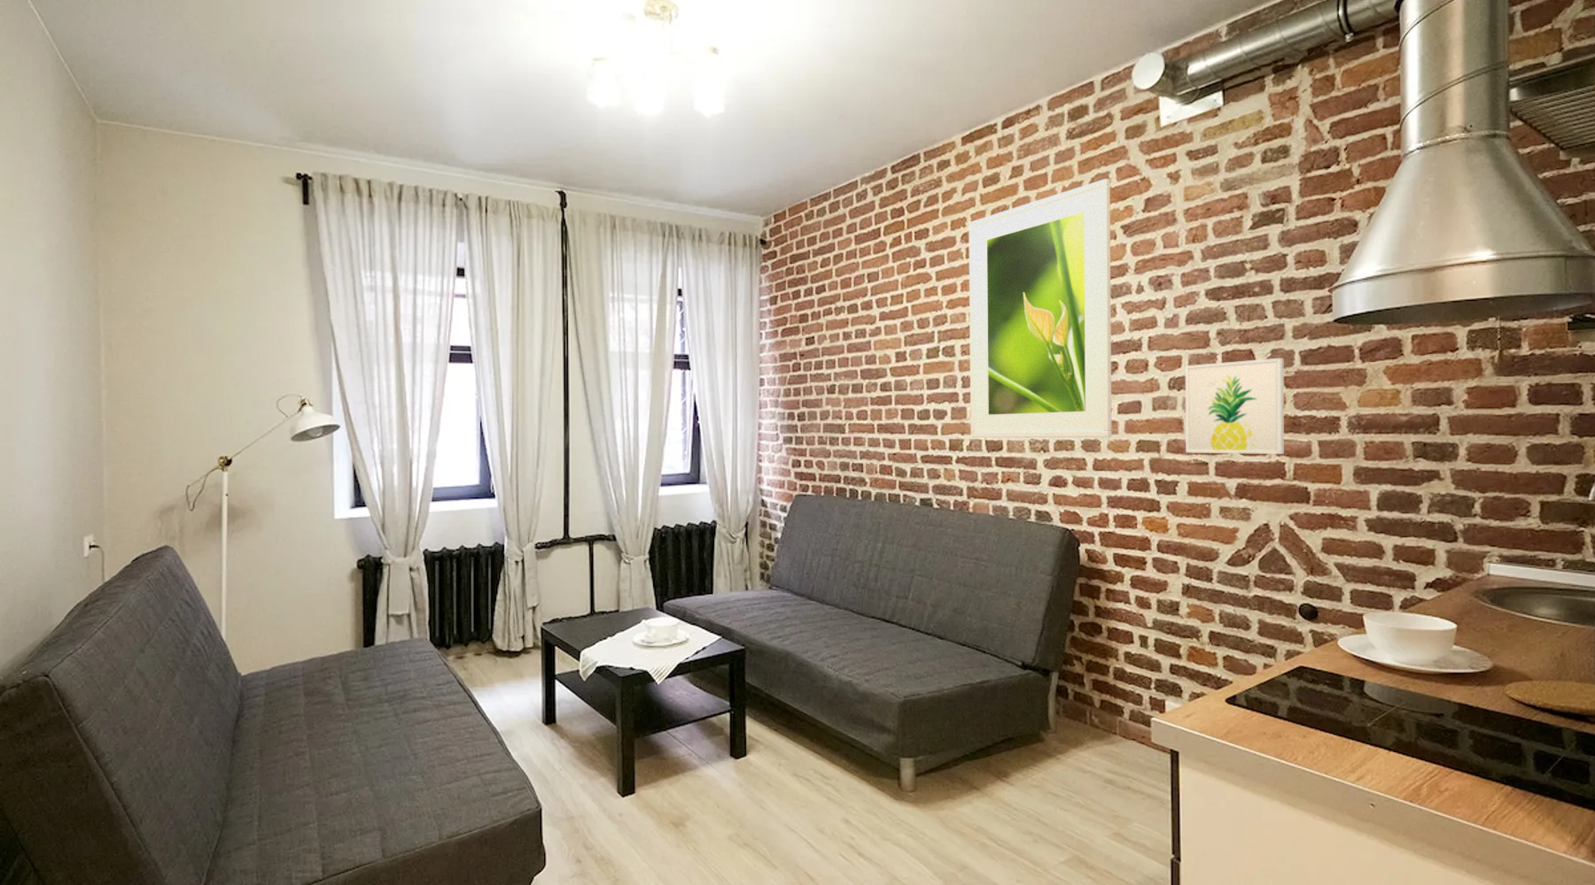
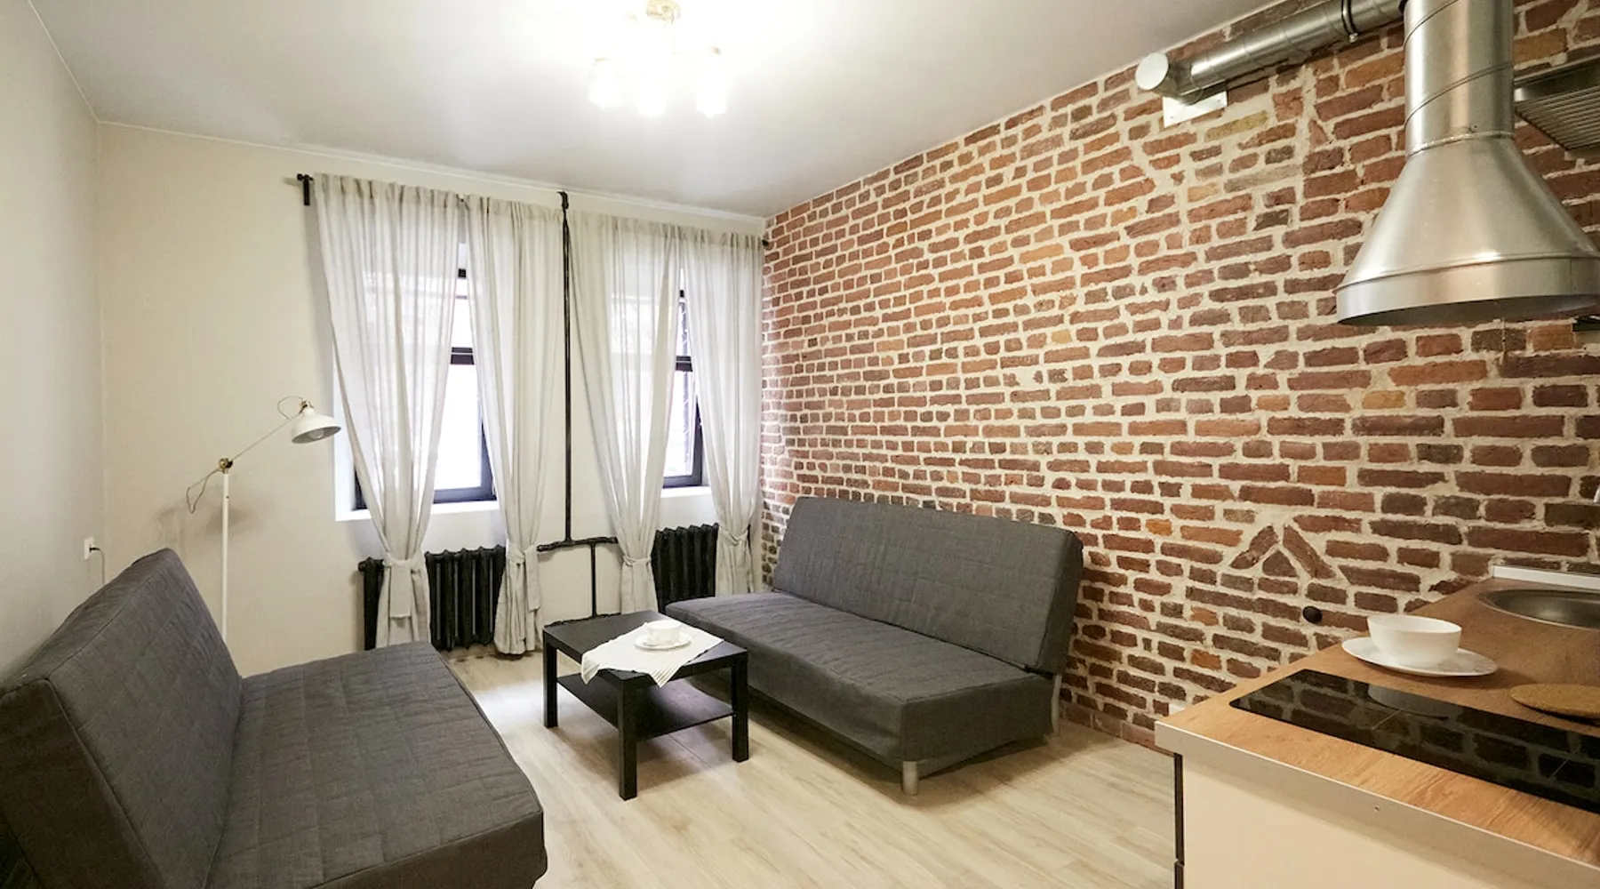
- wall art (1232, 408)
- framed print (1033, 319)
